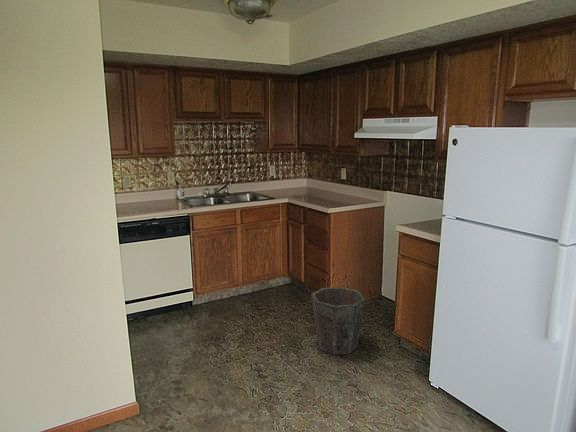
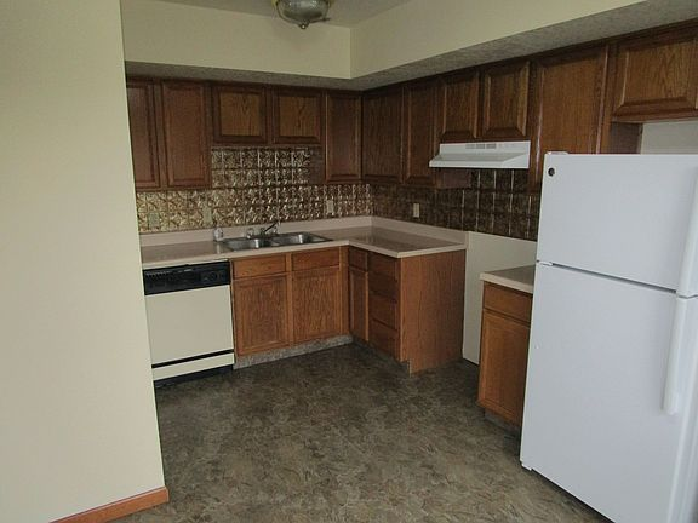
- waste bin (337, 320)
